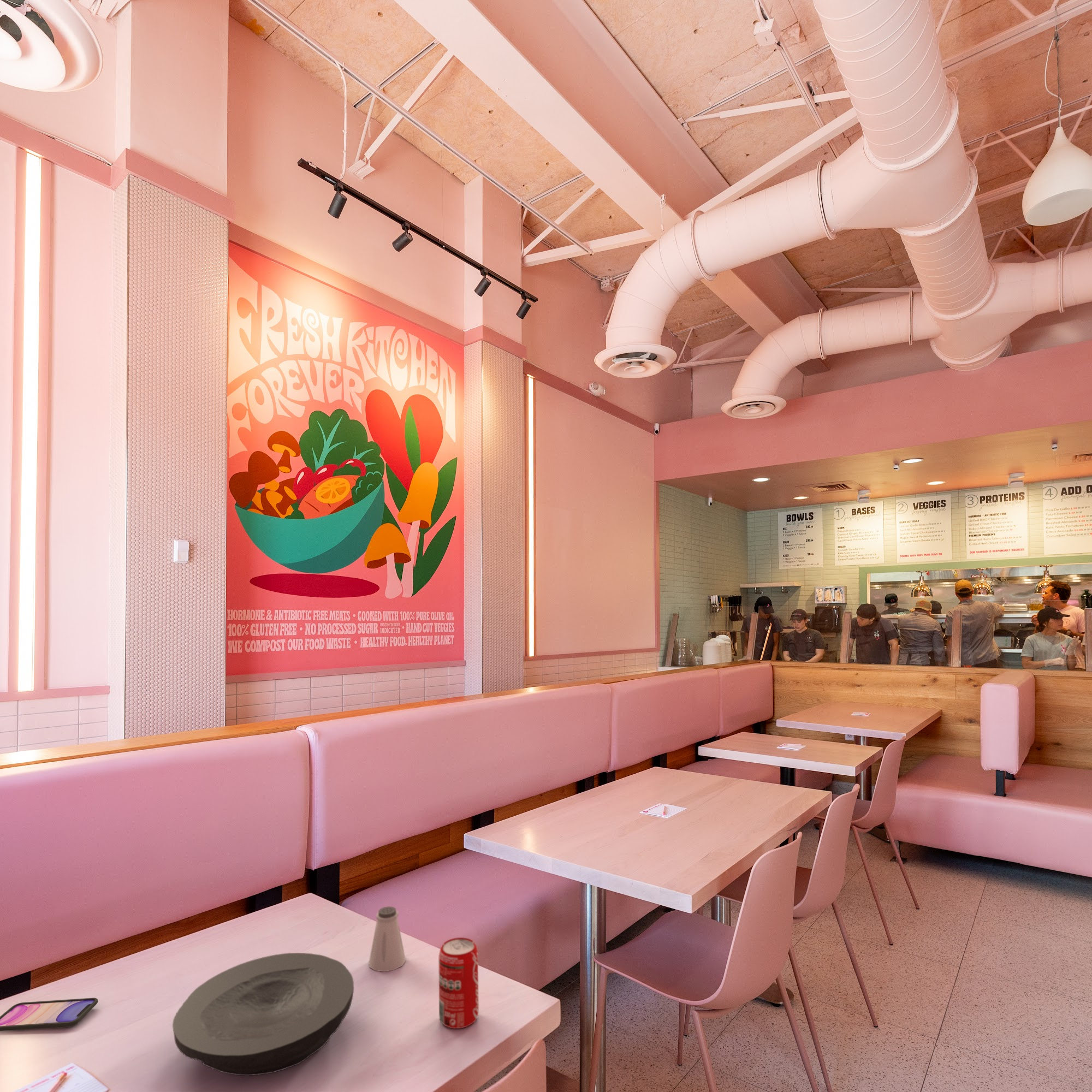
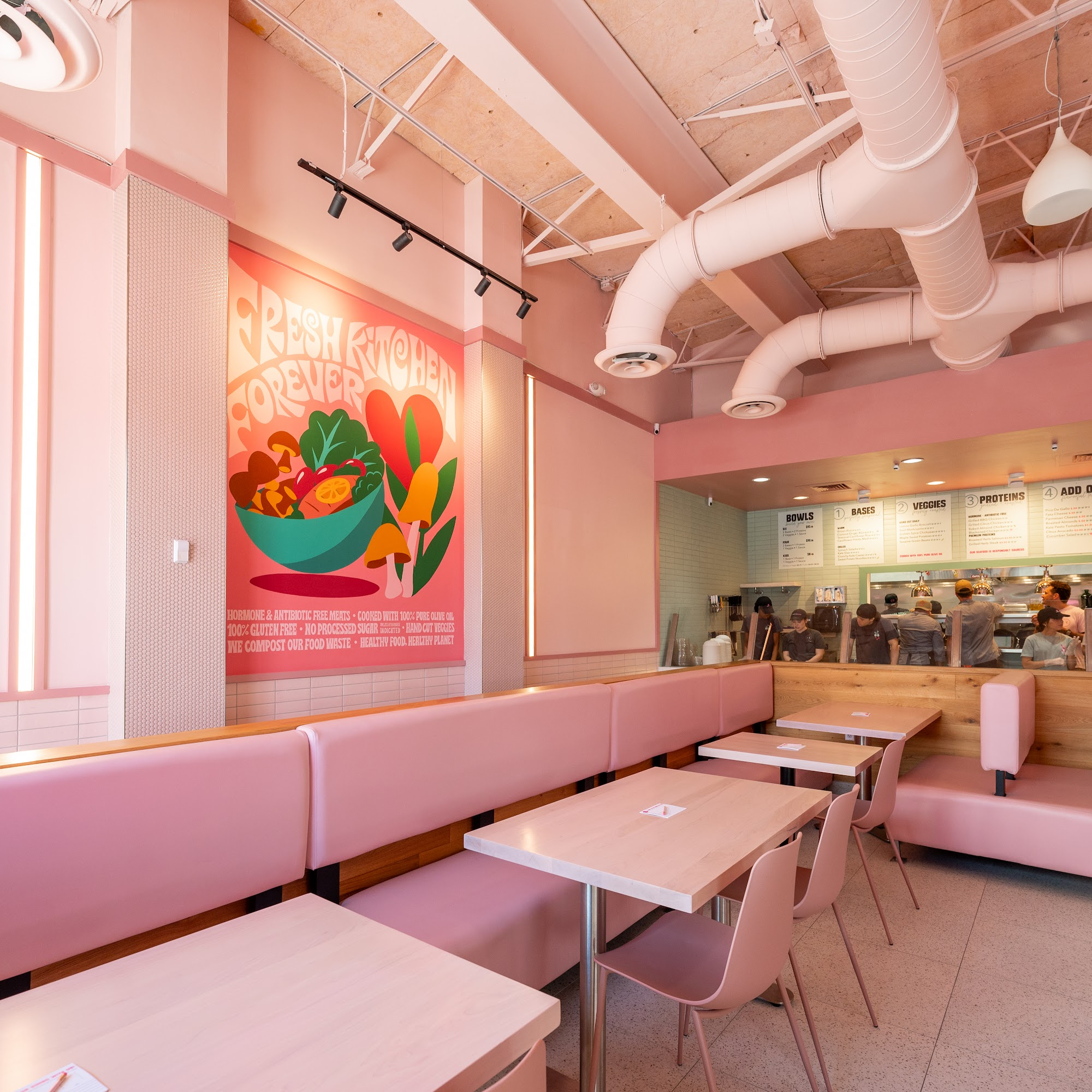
- smartphone (44, 1014)
- beverage can (459, 982)
- saltshaker (387, 936)
- plate (267, 1018)
